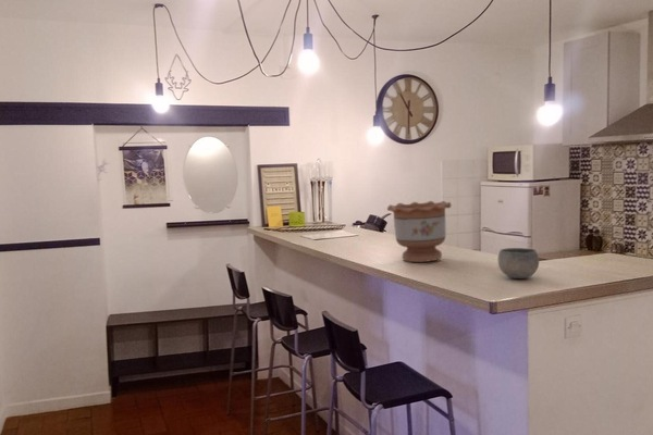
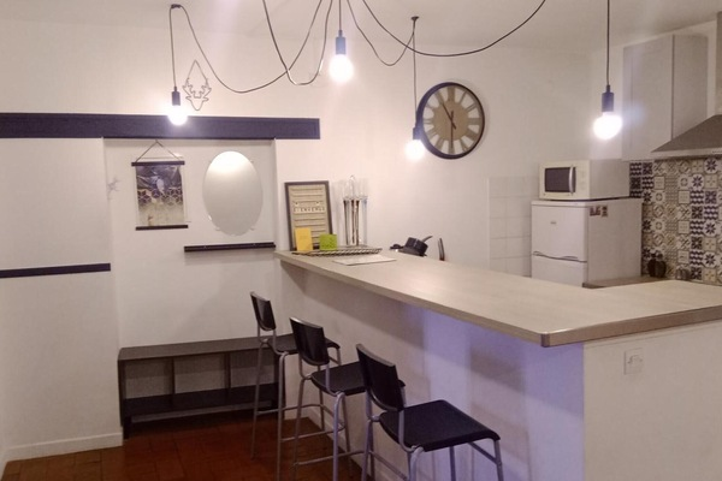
- bowl (518, 263)
- flower pot (418, 231)
